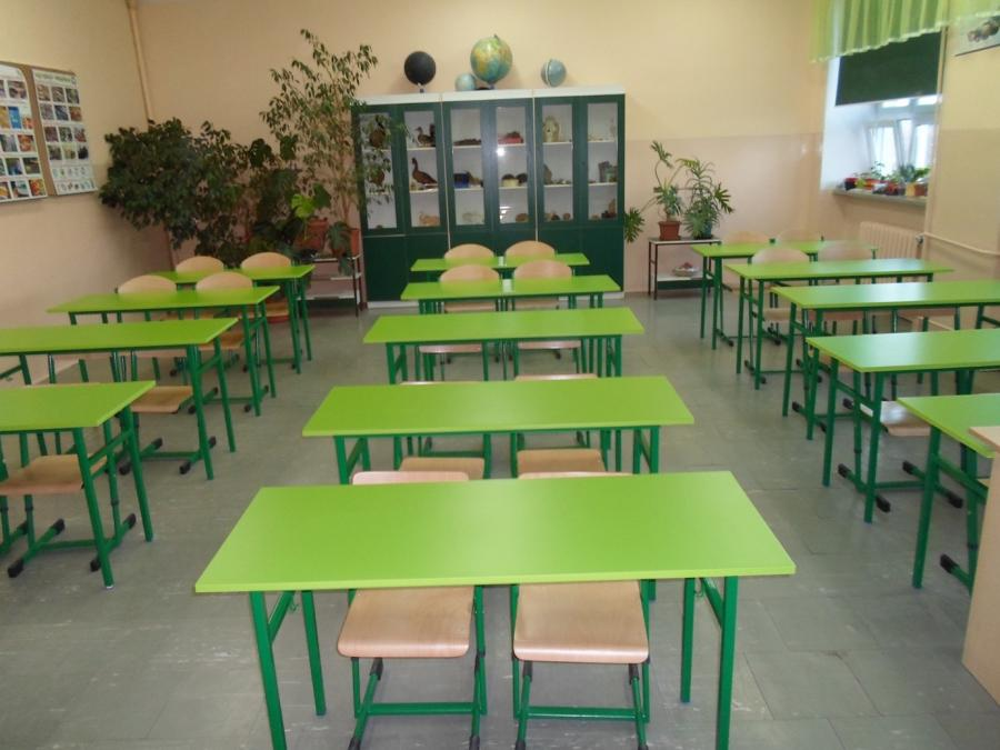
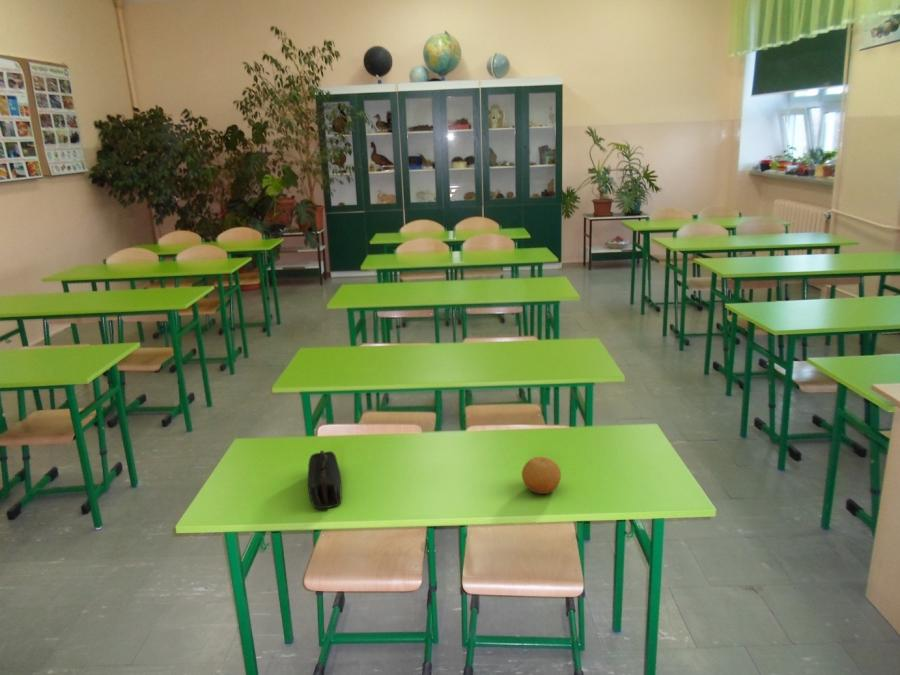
+ pencil case (323, 471)
+ fruit (541, 475)
